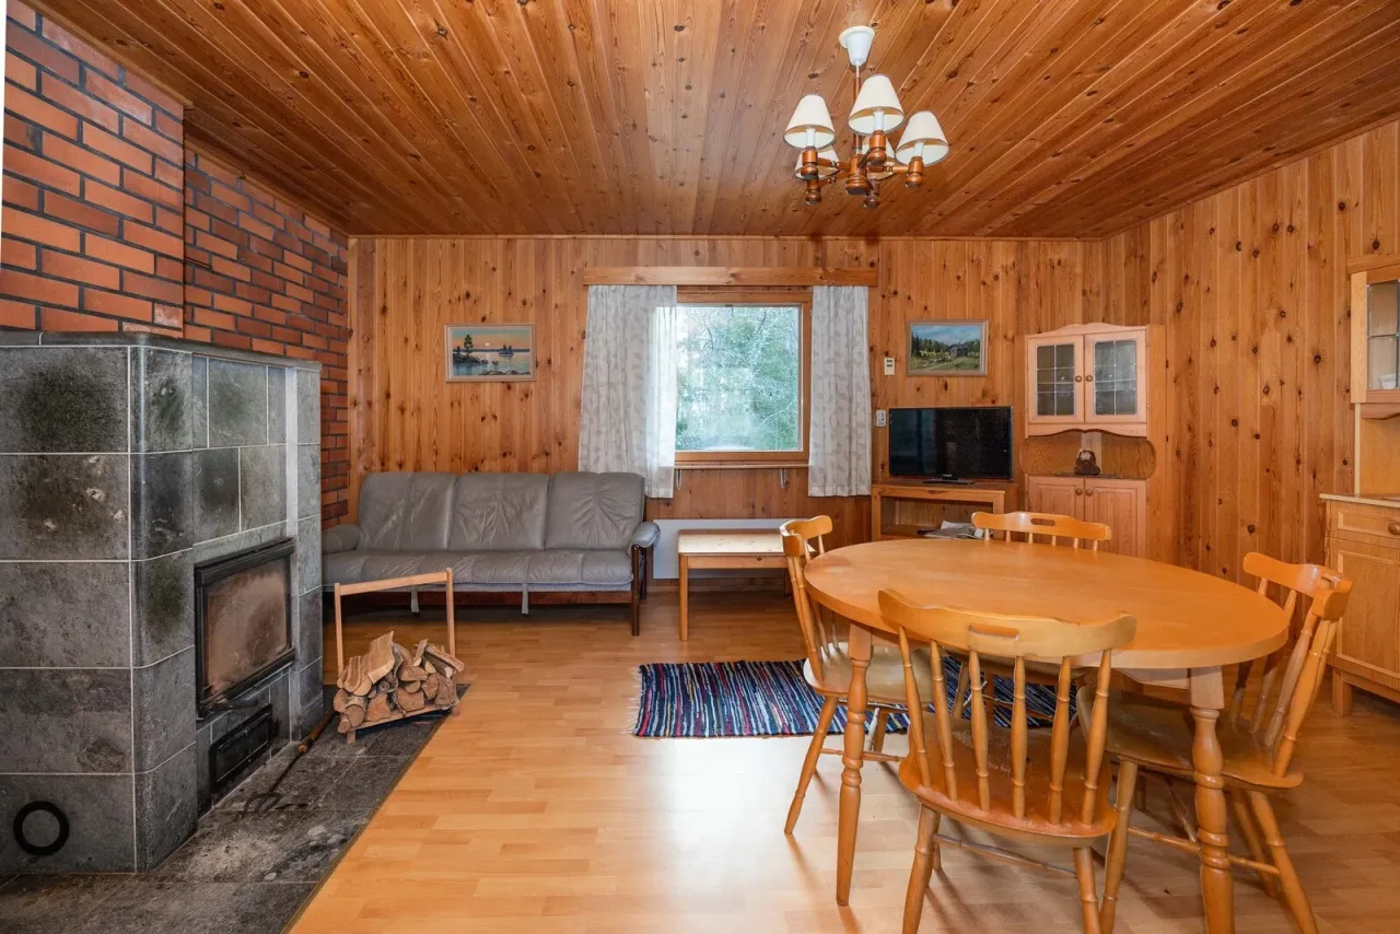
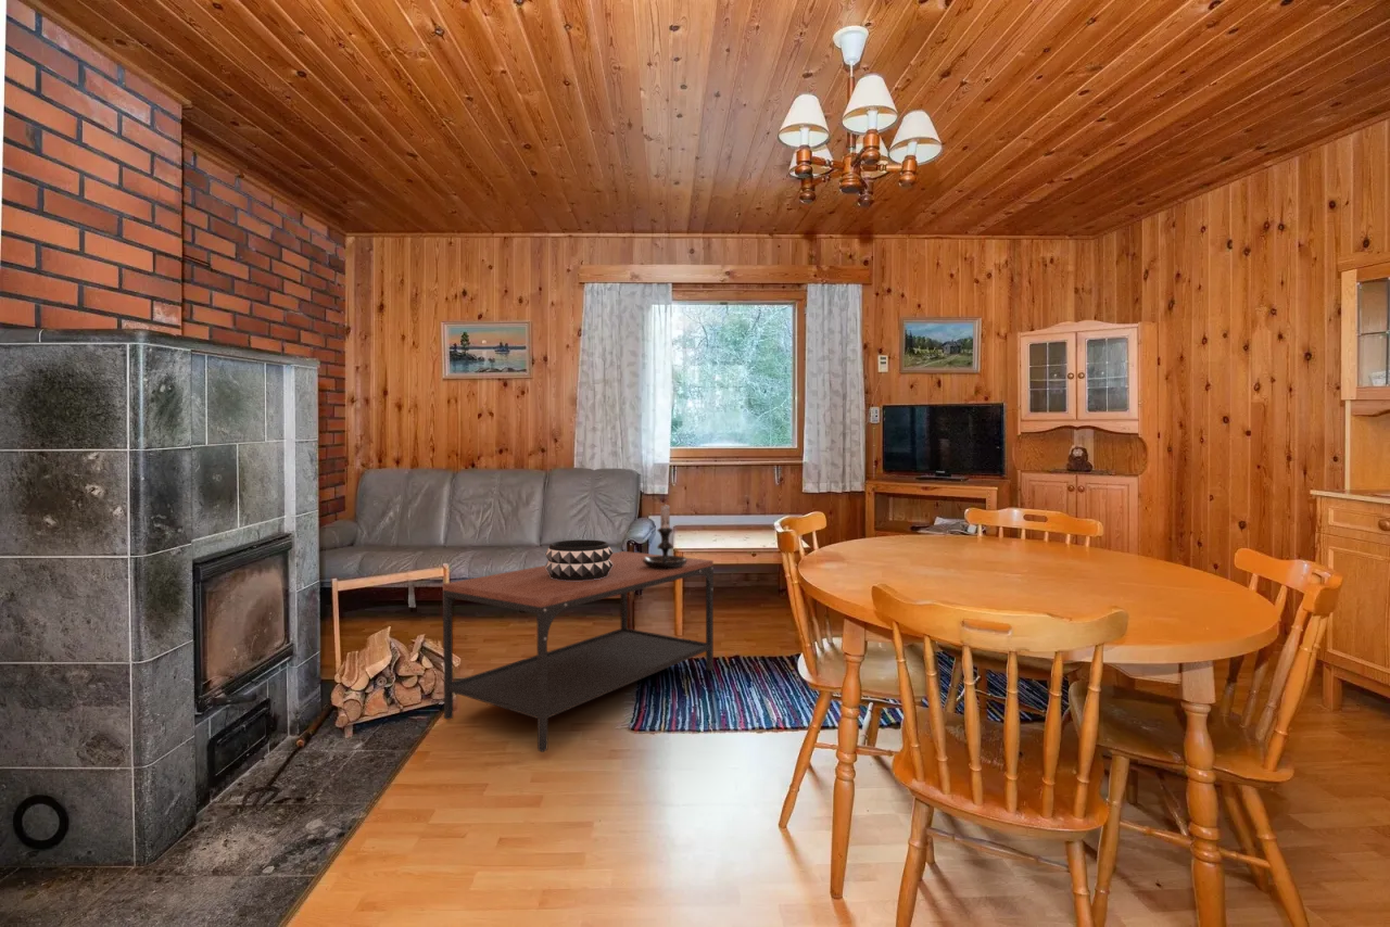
+ decorative bowl (579, 558)
+ coffee table (592, 637)
+ candle holder (665, 533)
